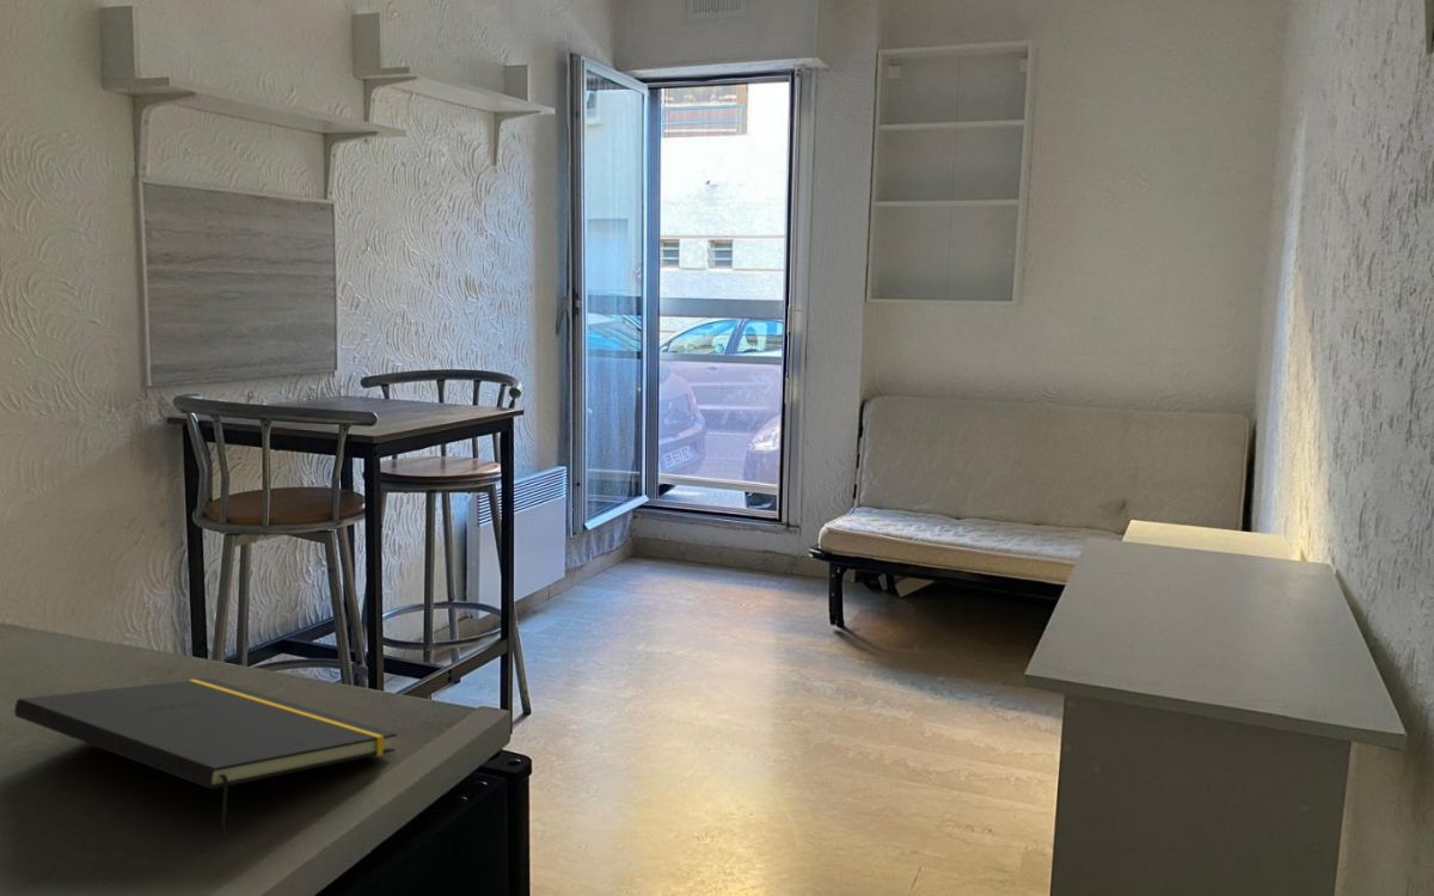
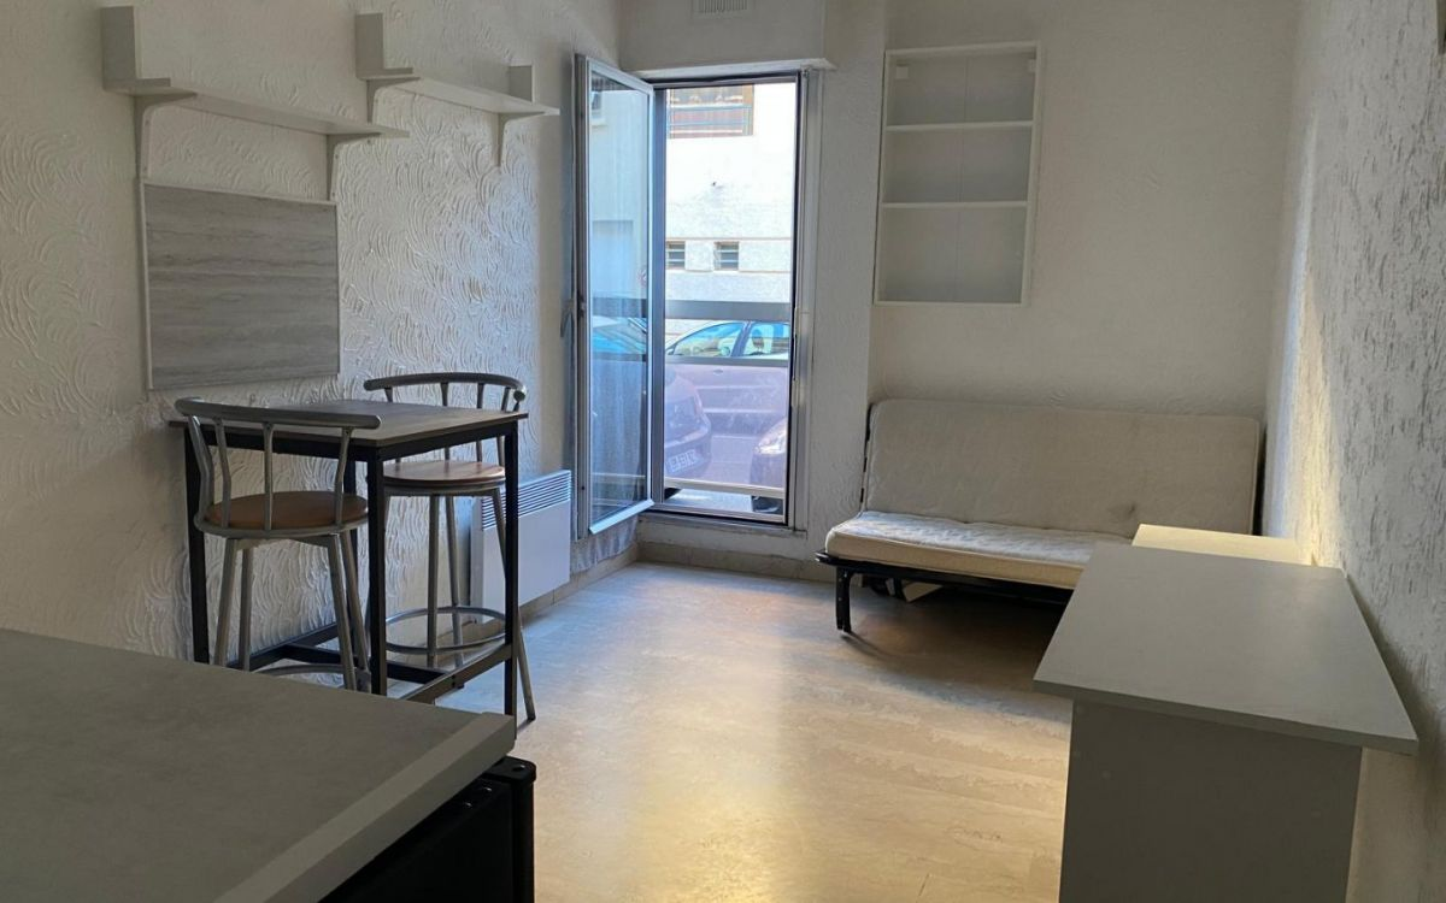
- notepad (209, 725)
